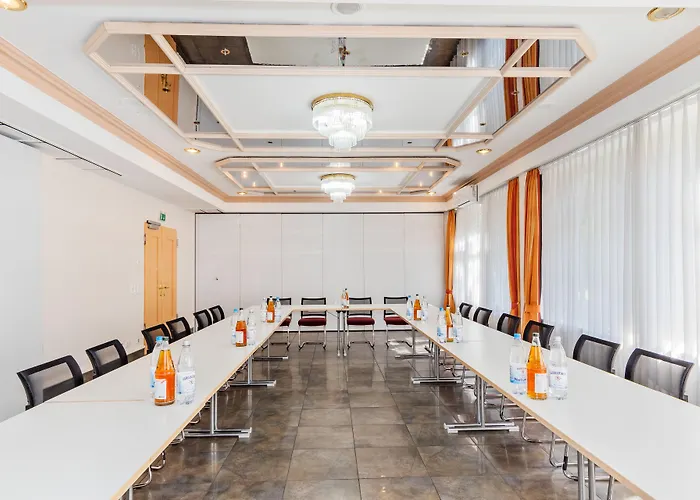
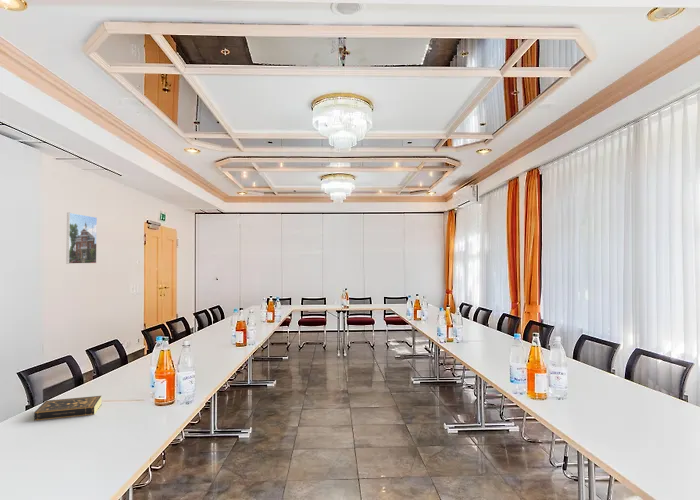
+ book (69, 407)
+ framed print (82, 239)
